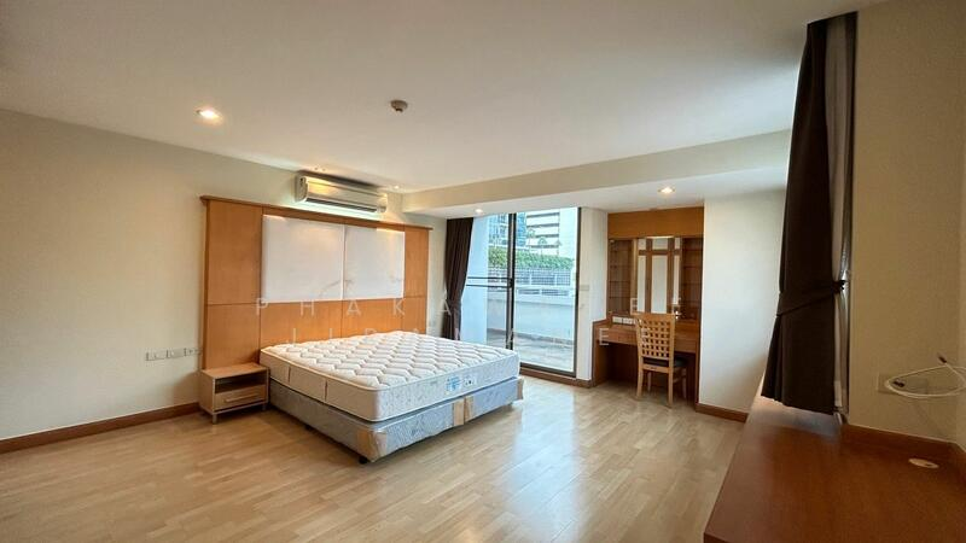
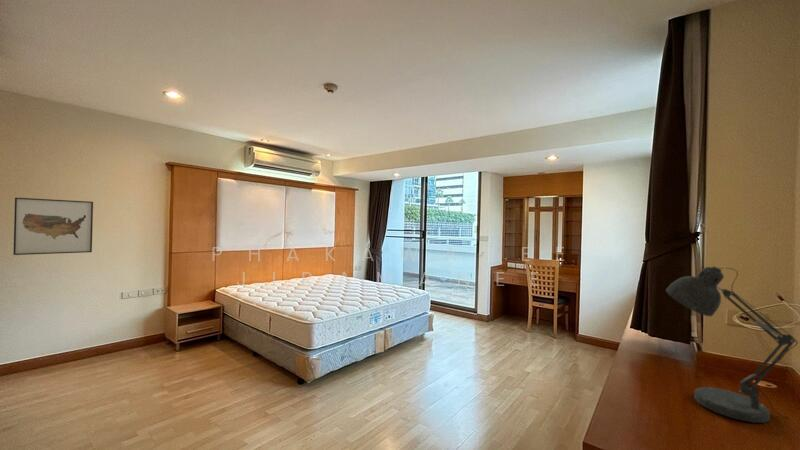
+ wall art (55, 226)
+ desk lamp (712, 315)
